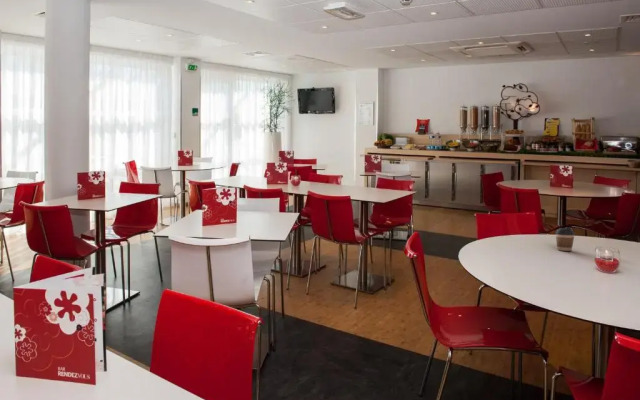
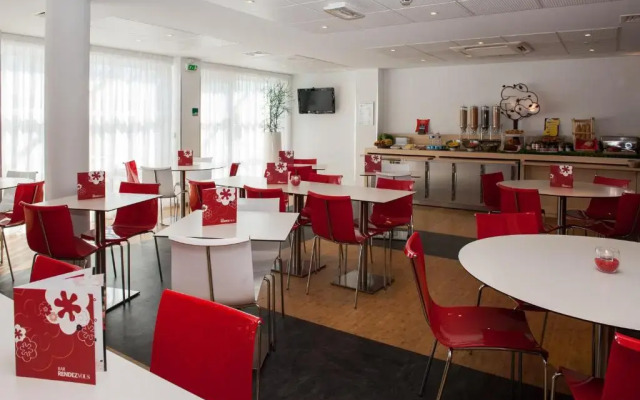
- coffee cup (564, 238)
